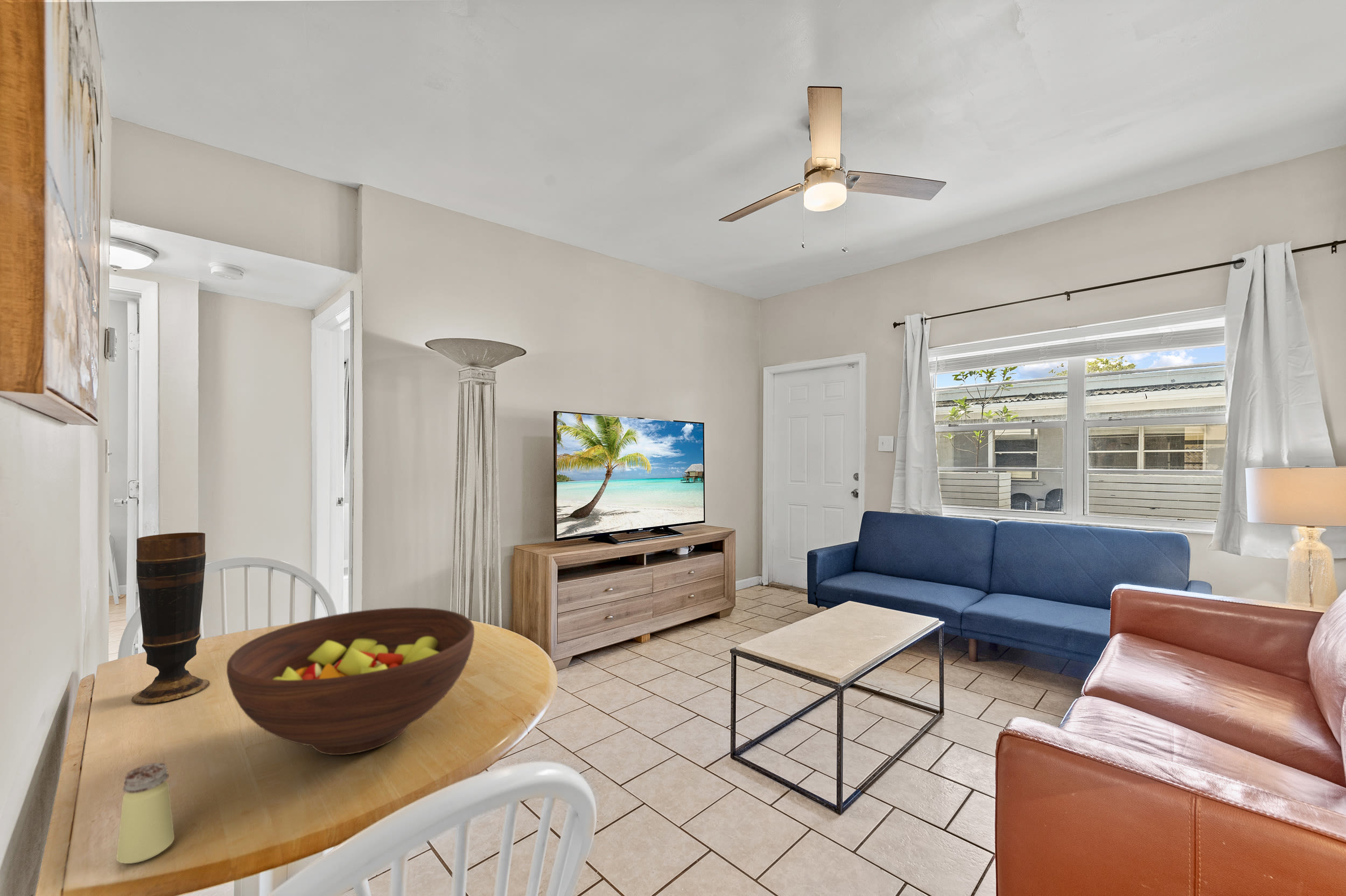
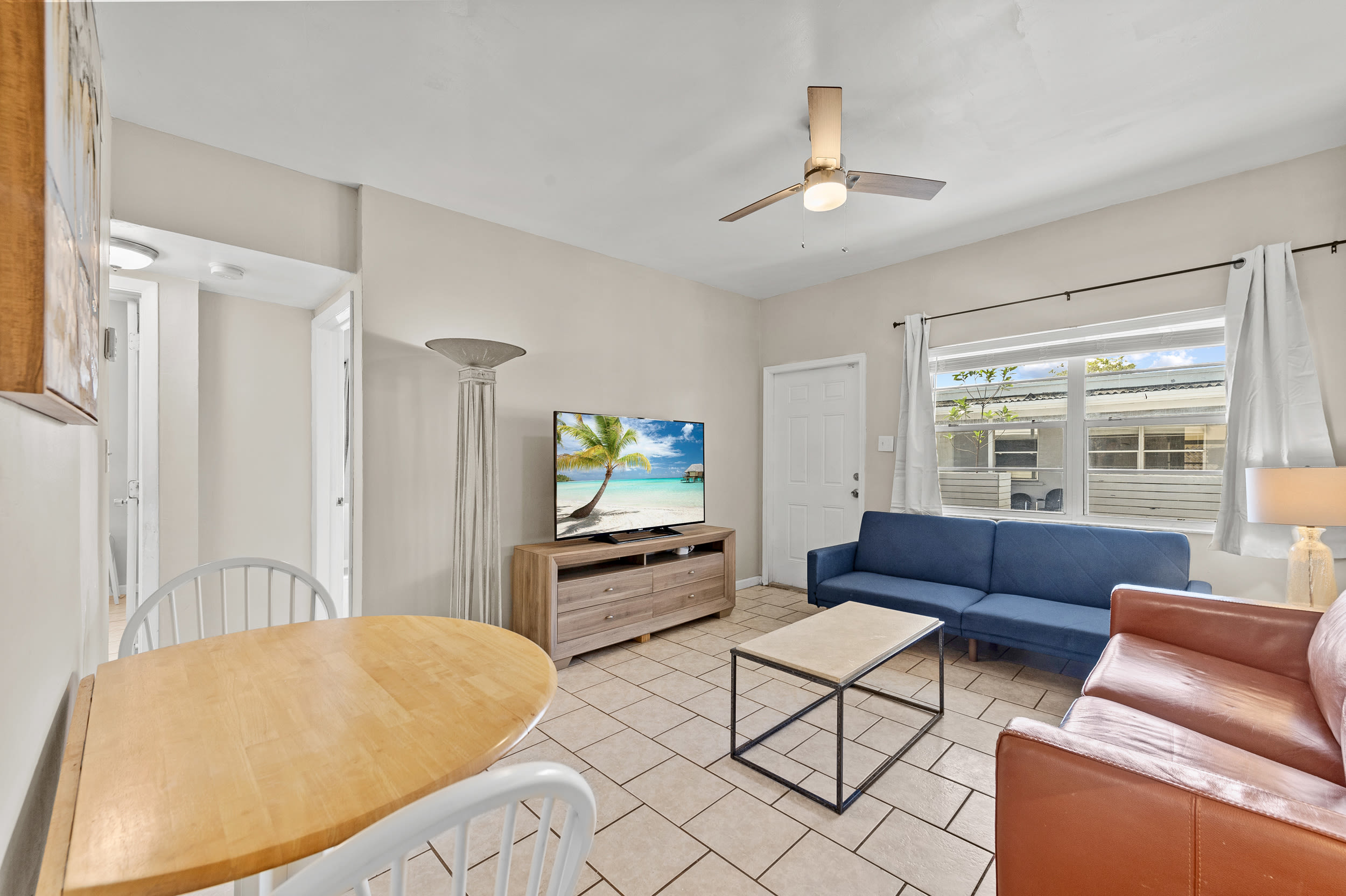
- vase (172, 613)
- fruit bowl (362, 686)
- saltshaker (146, 809)
